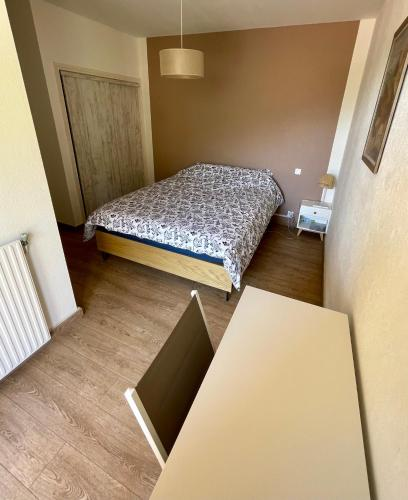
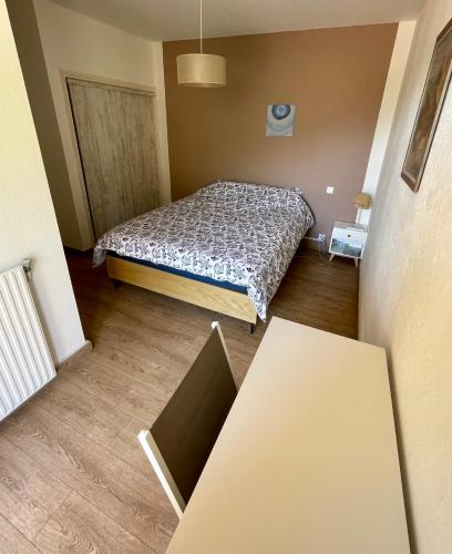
+ wall art (279, 121)
